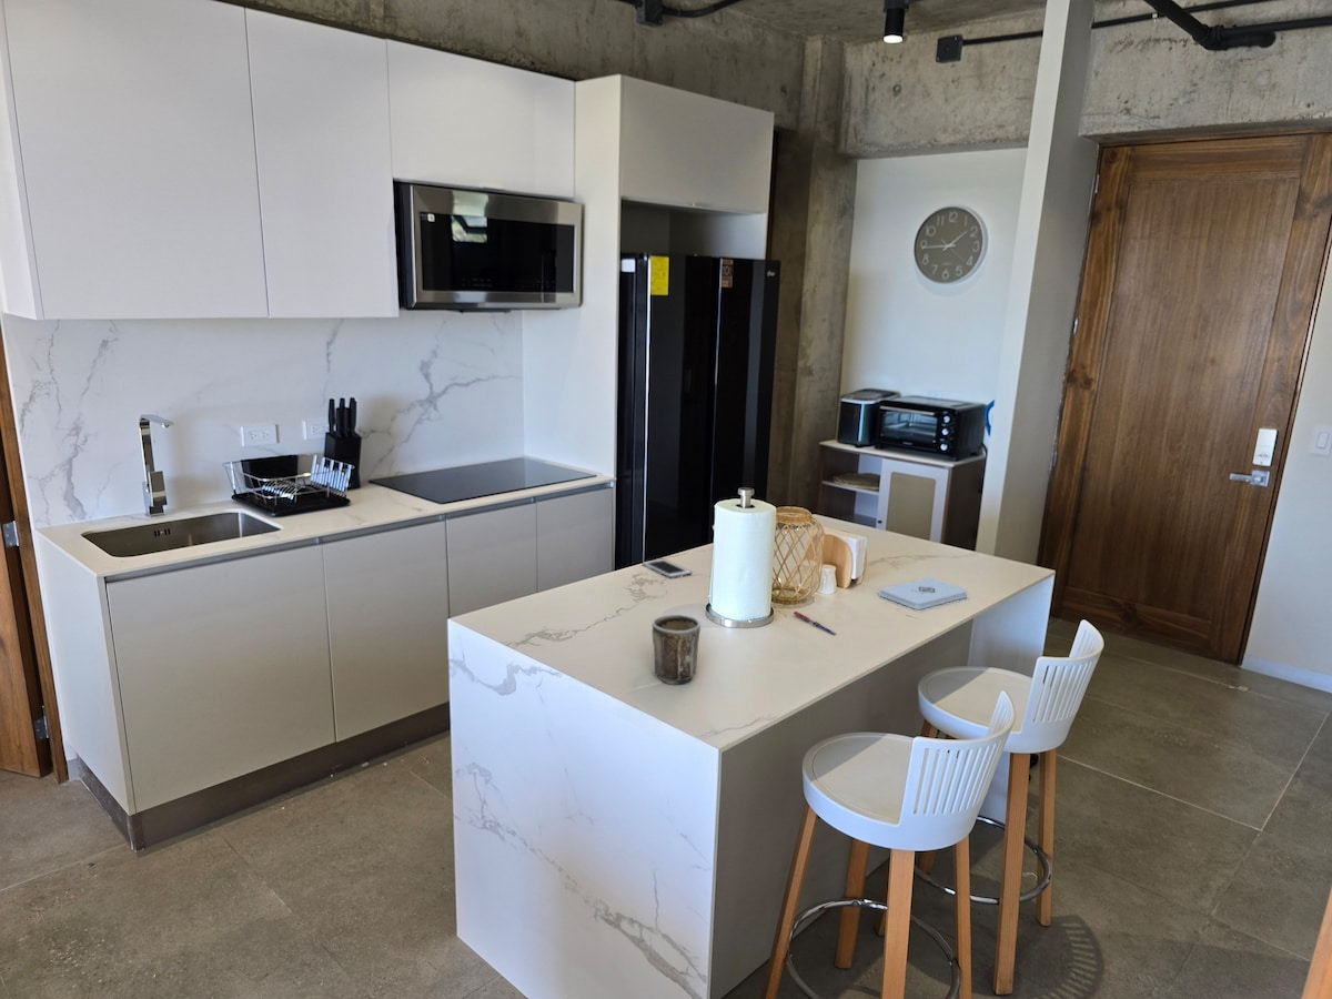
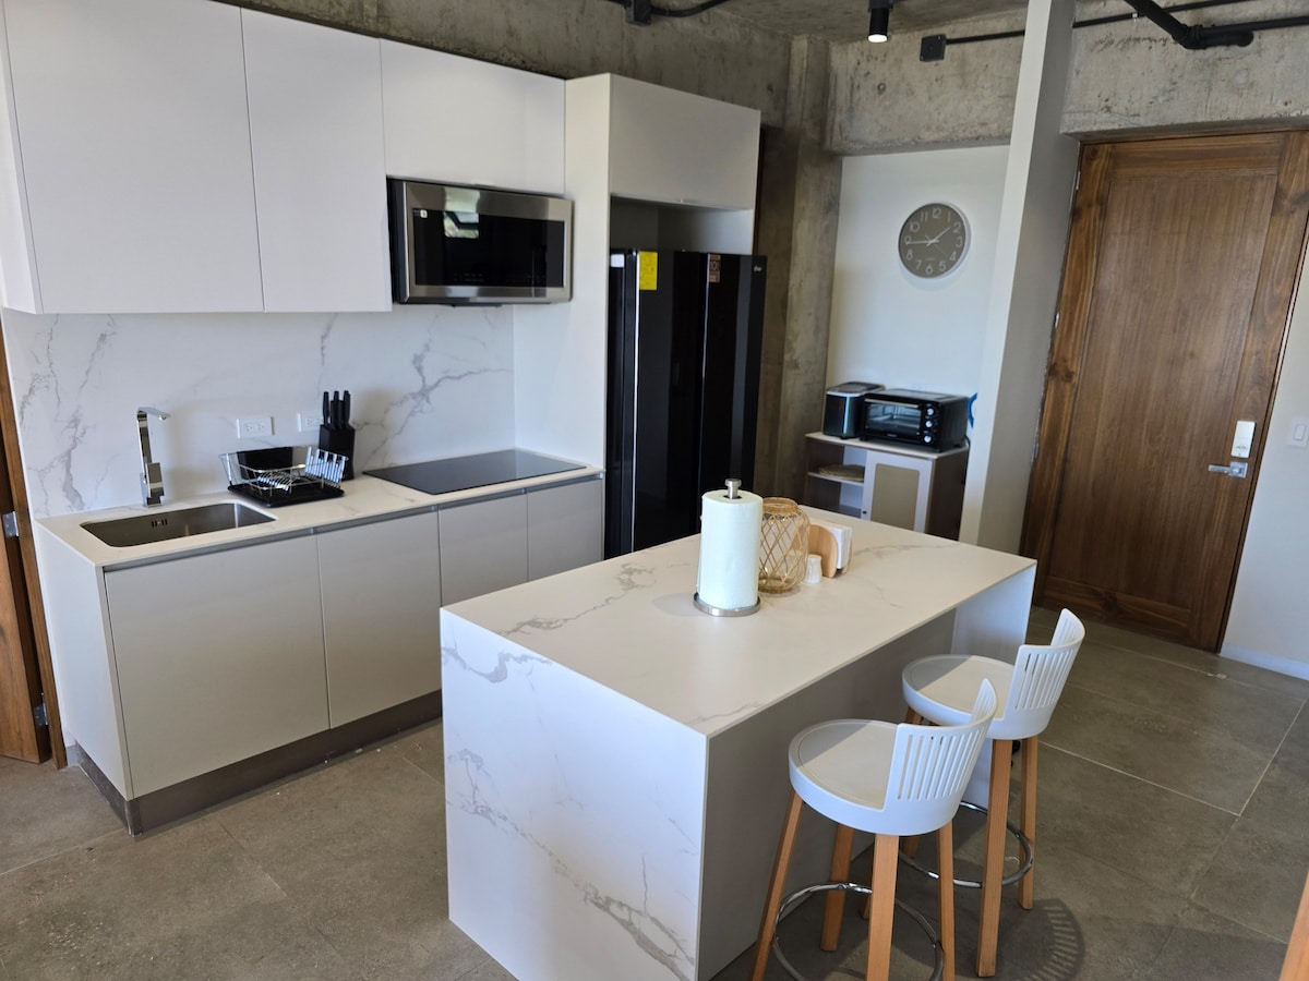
- pen (814, 622)
- mug (669, 647)
- cell phone (666, 568)
- notepad (924, 593)
